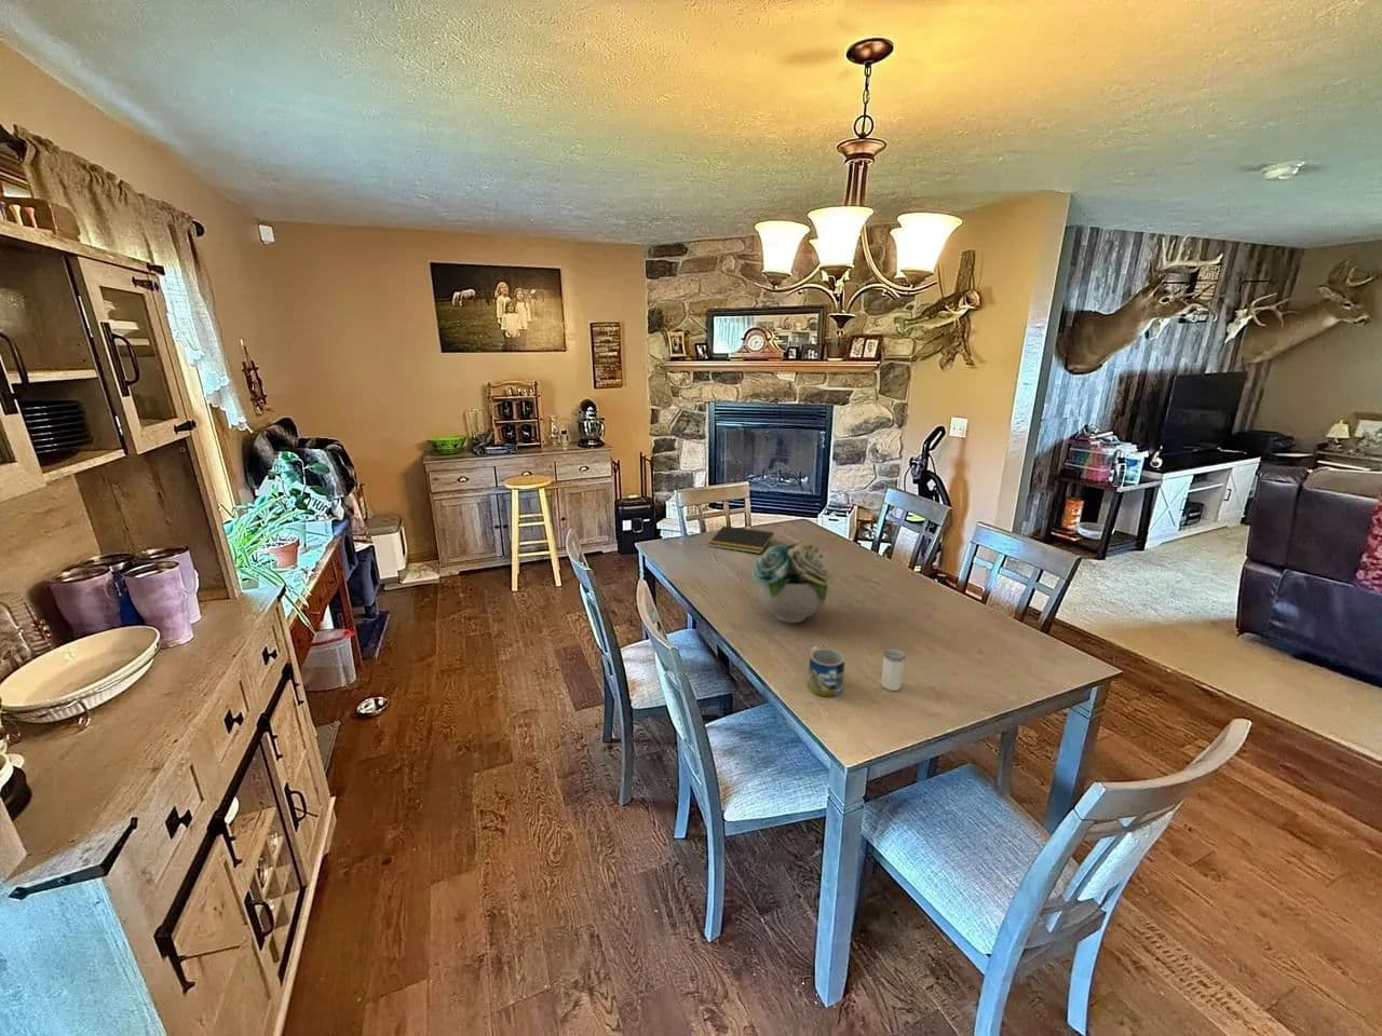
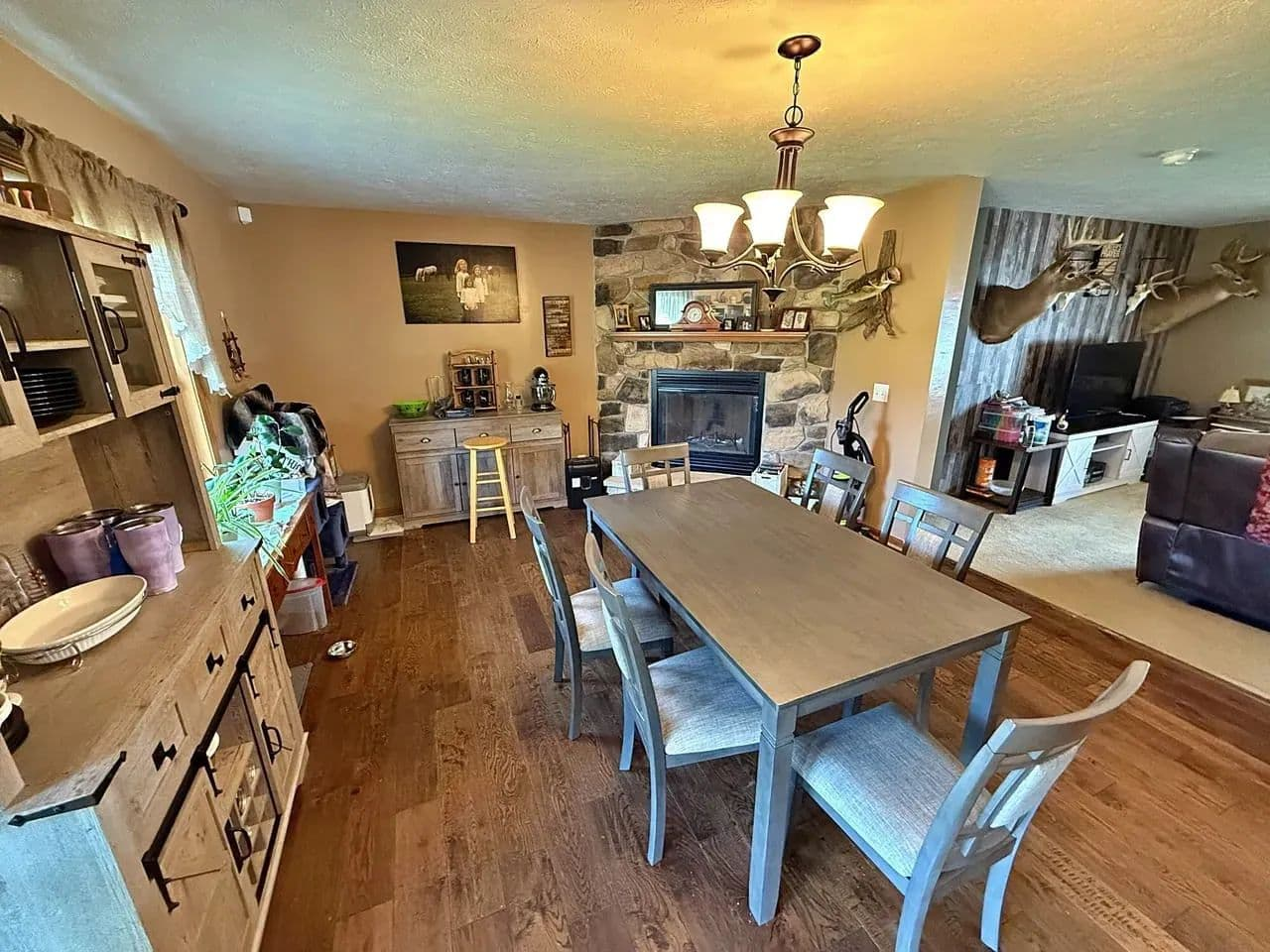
- salt shaker (892, 669)
- flower arrangement (791, 581)
- notepad (741, 539)
- mug (823, 668)
